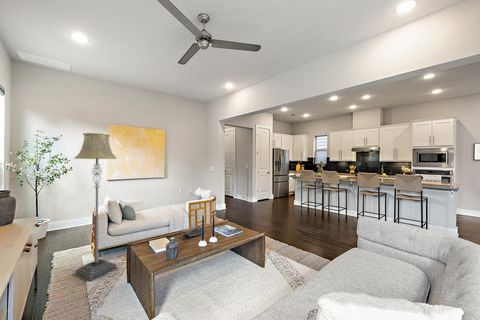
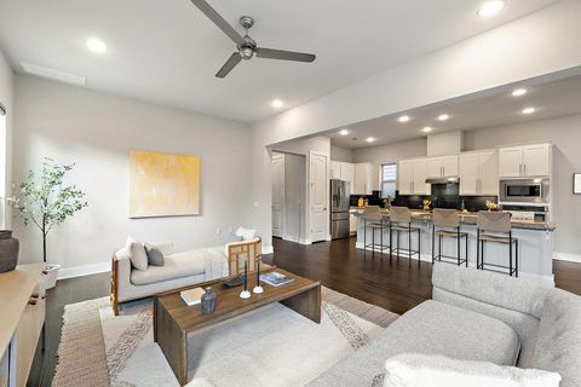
- floor lamp (96, 202)
